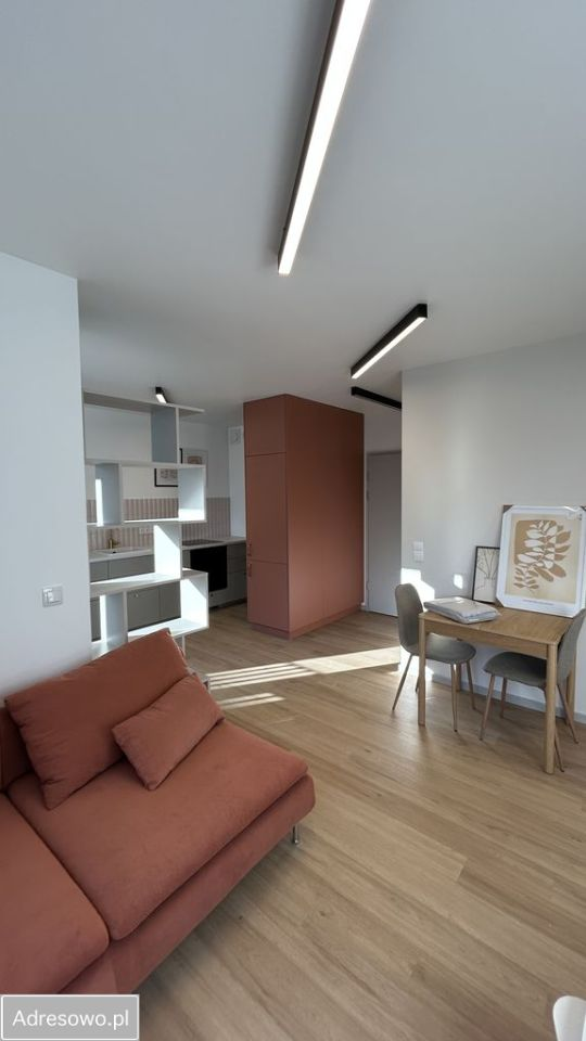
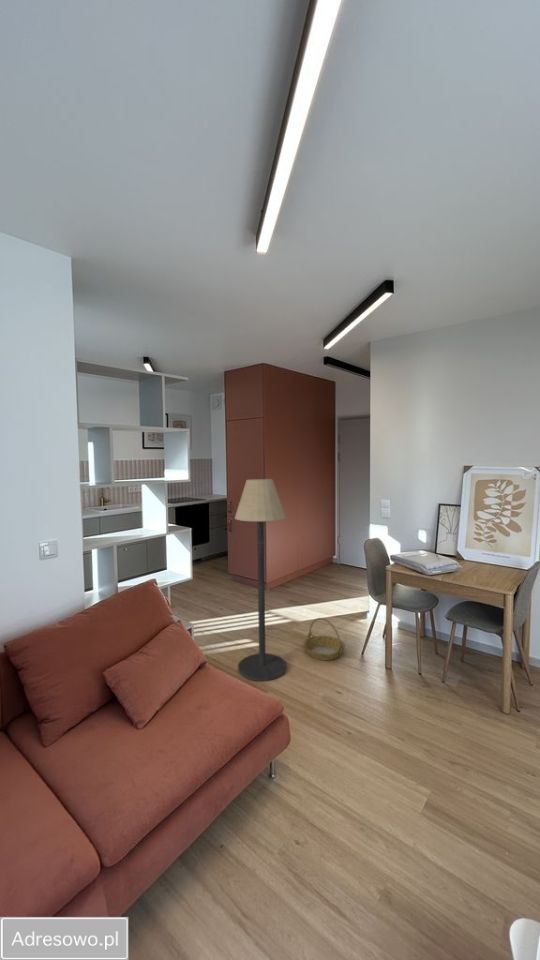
+ floor lamp (261, 574)
+ basket (324, 636)
